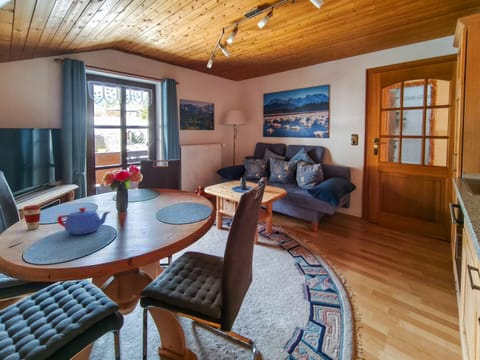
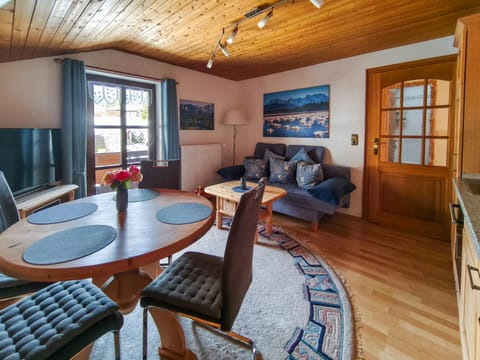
- coffee cup (32, 217)
- teapot (84, 219)
